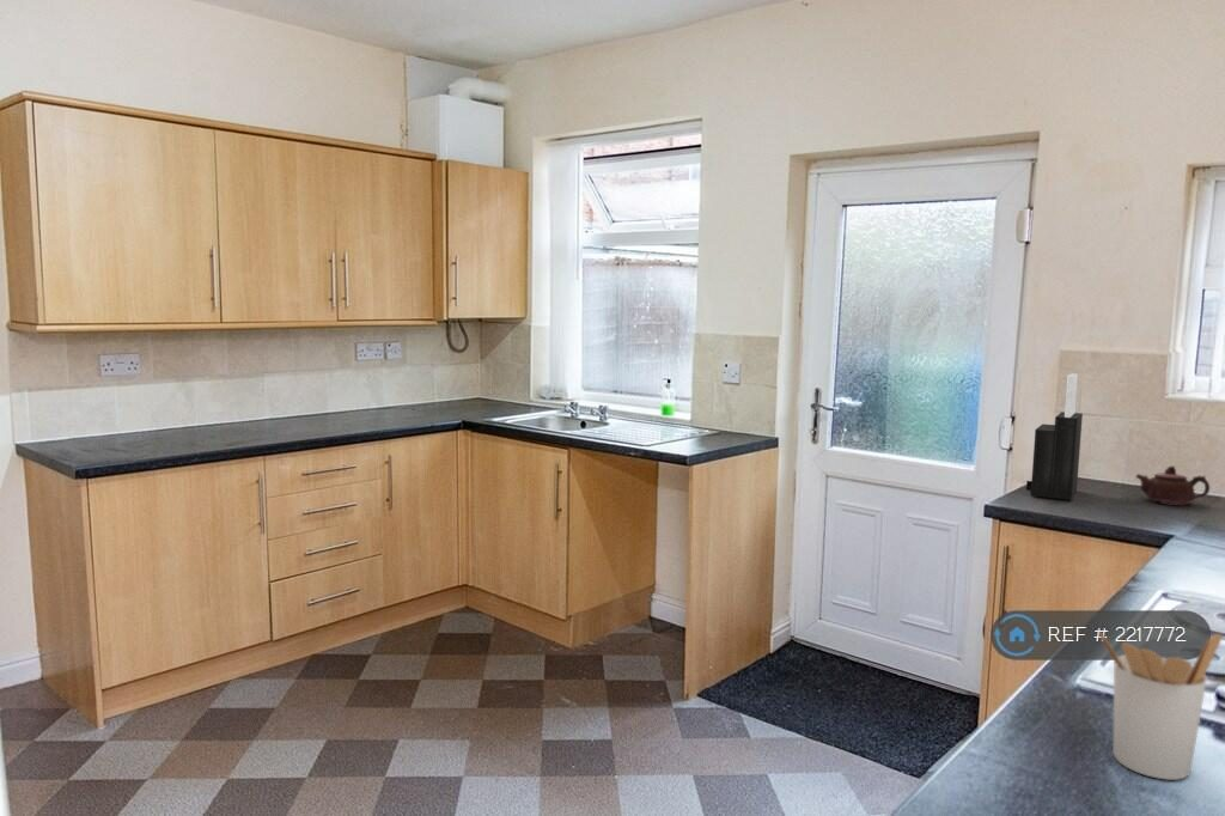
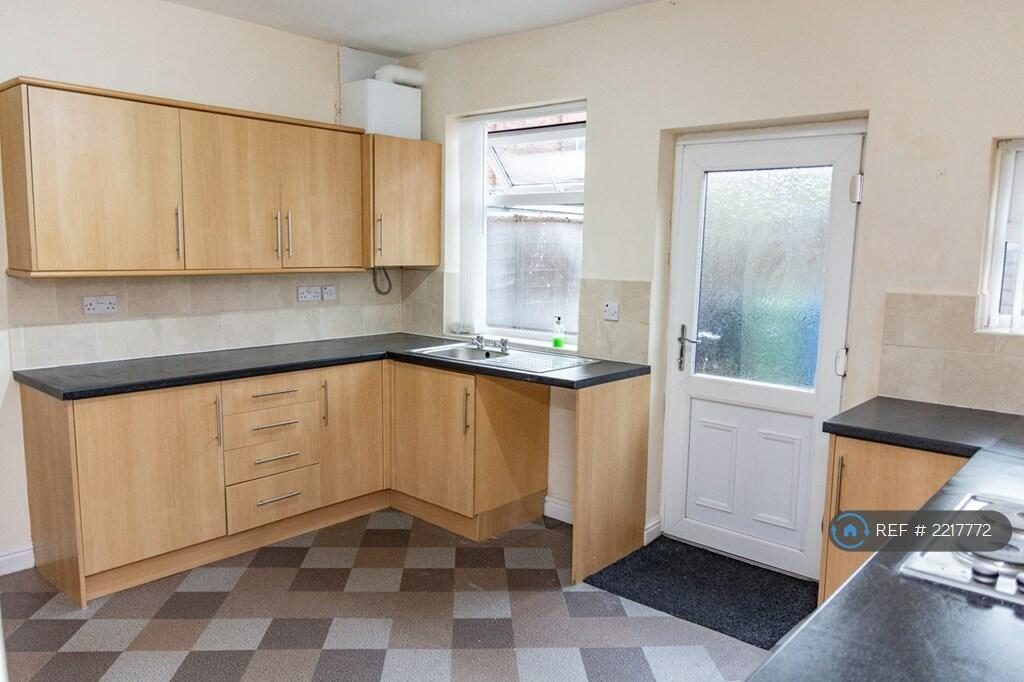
- knife block (1054, 433)
- teapot (1171, 483)
- utensil holder (1154, 700)
